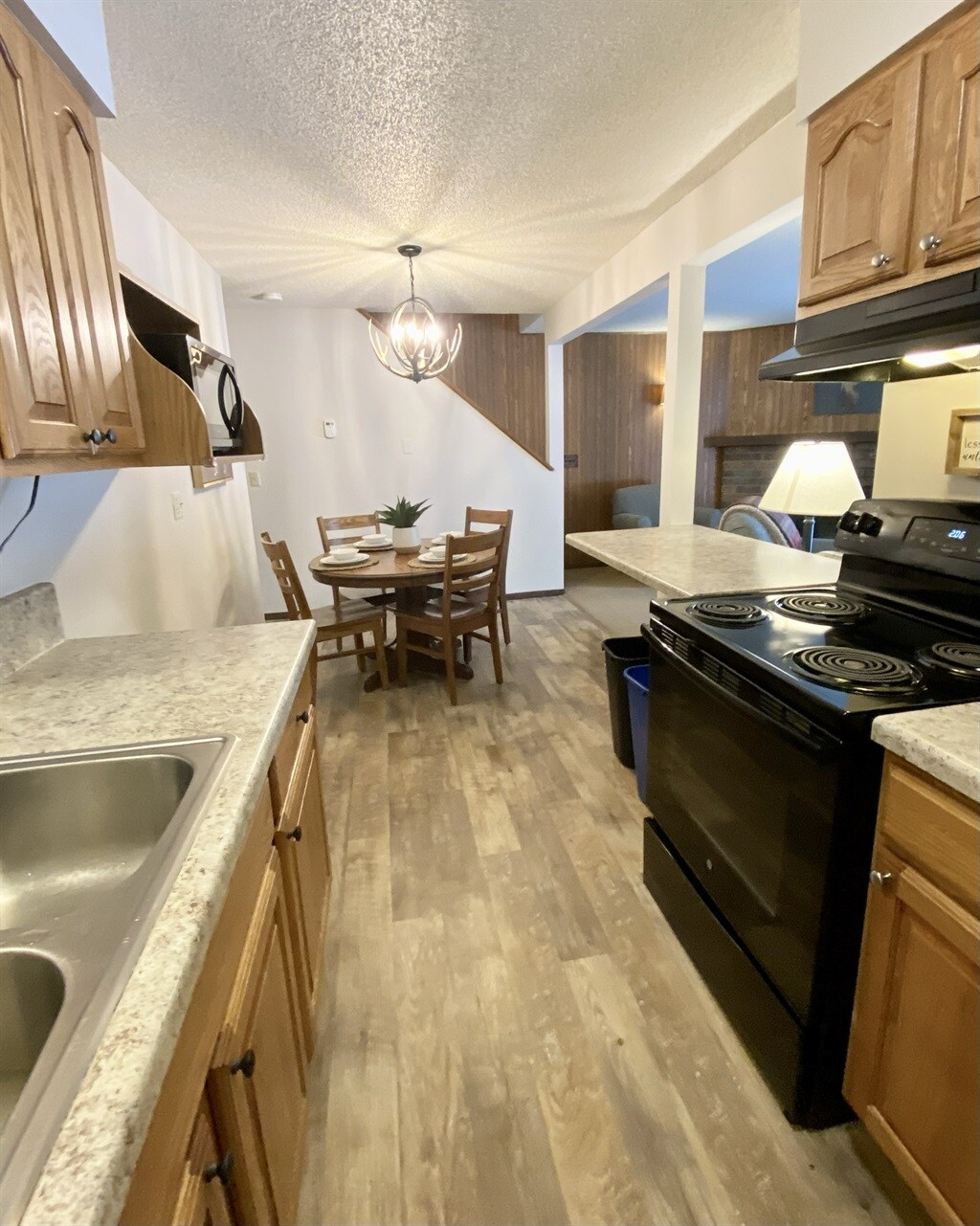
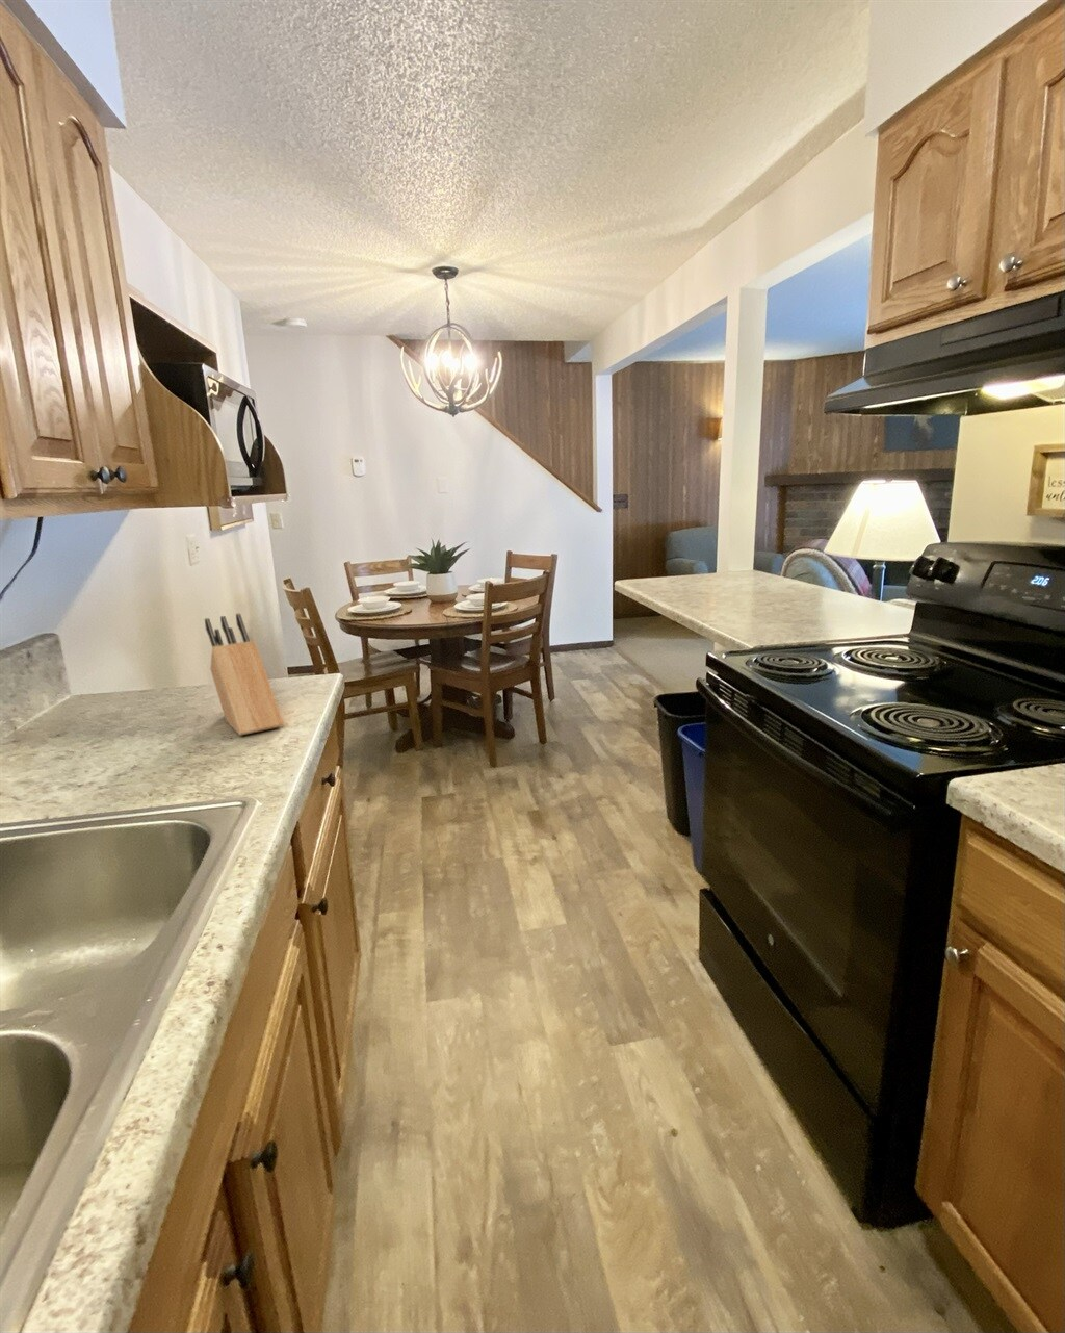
+ knife block (240, 669)
